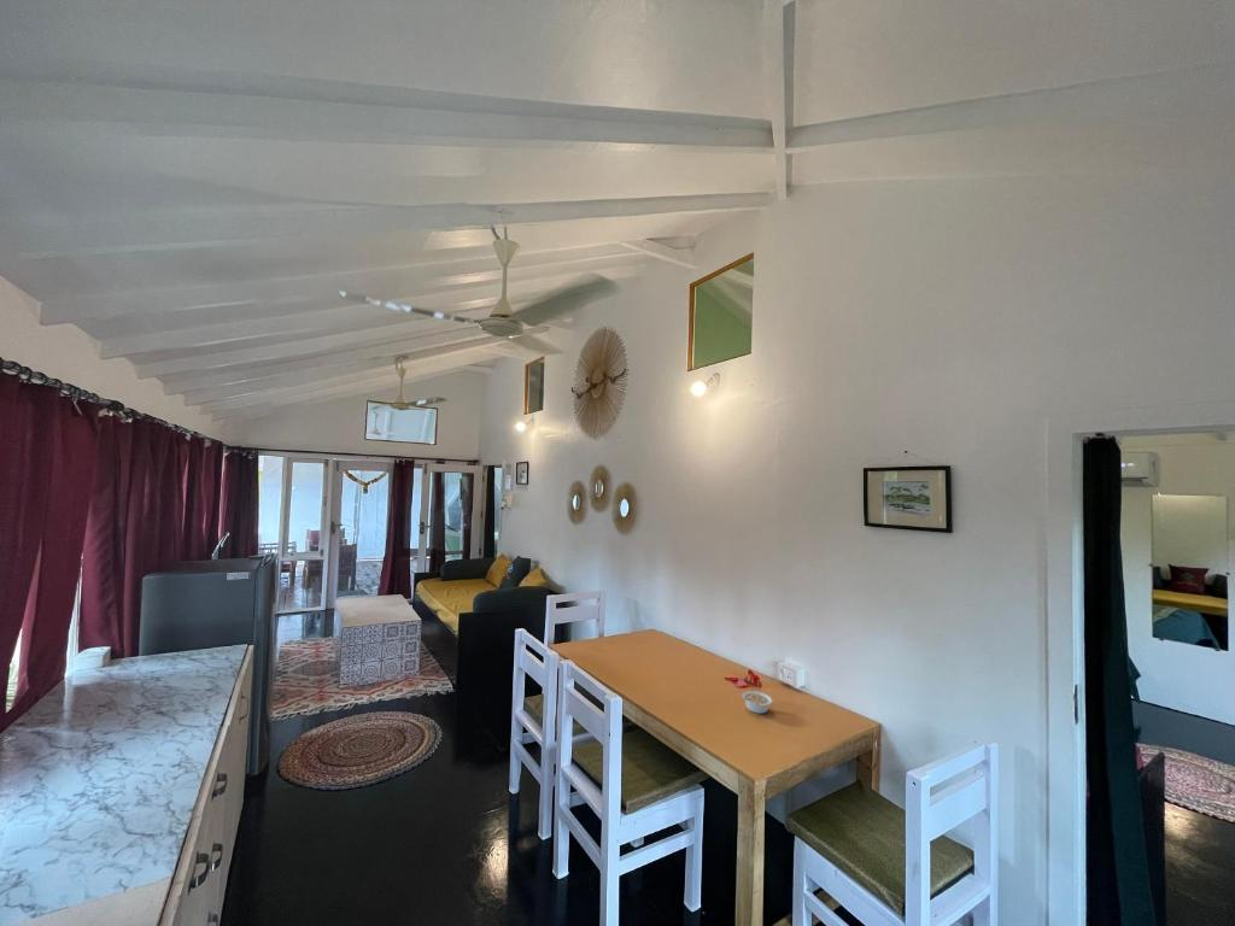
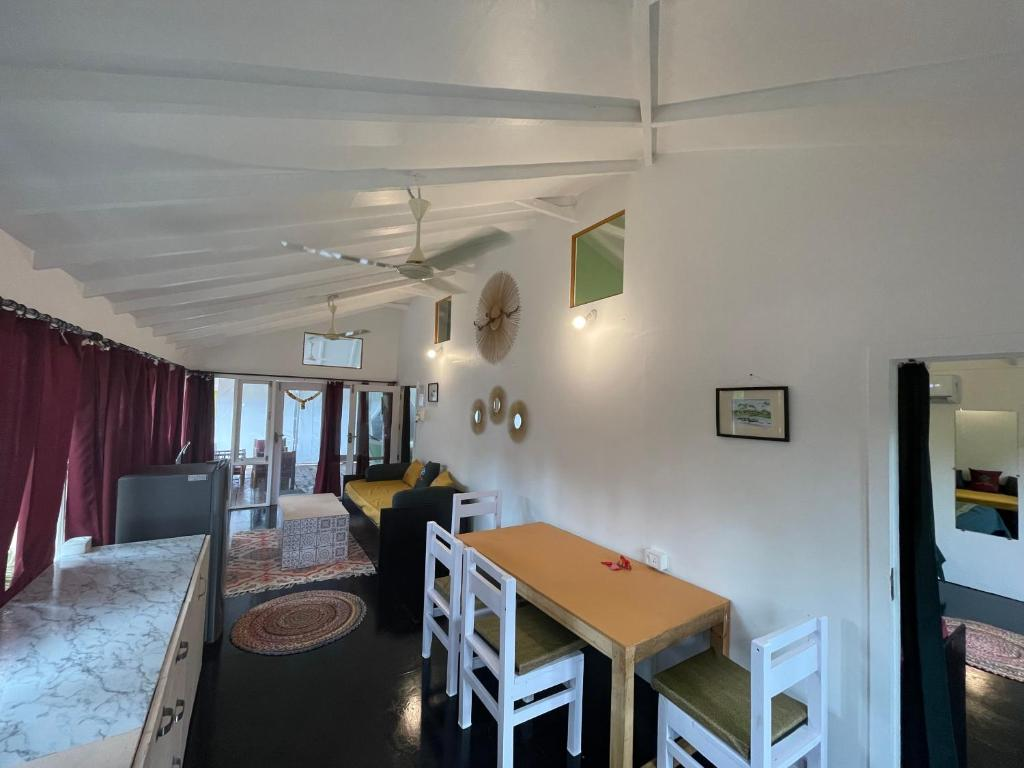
- legume (757, 702)
